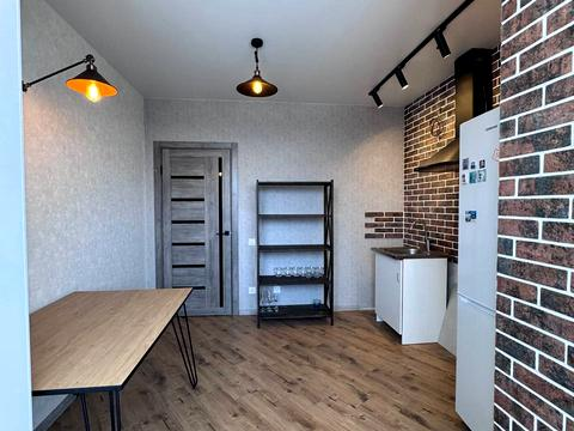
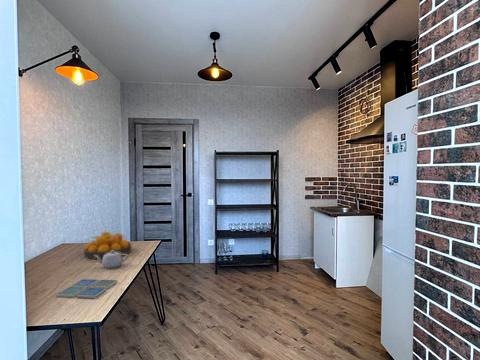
+ fruit bowl (108, 243)
+ drink coaster (88, 287)
+ teapot (111, 258)
